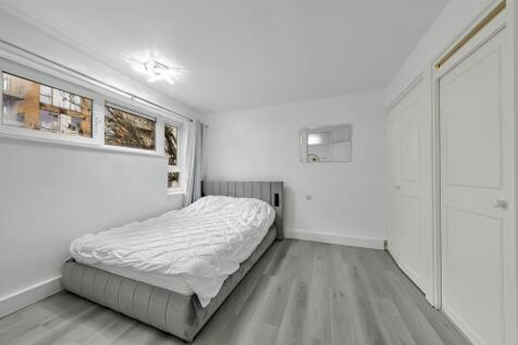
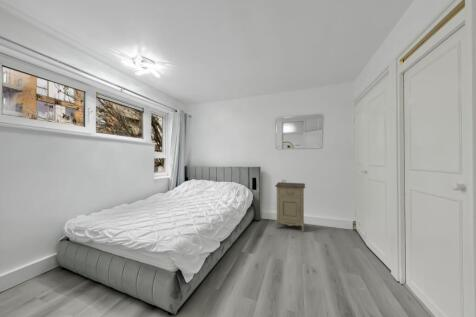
+ nightstand (290, 205)
